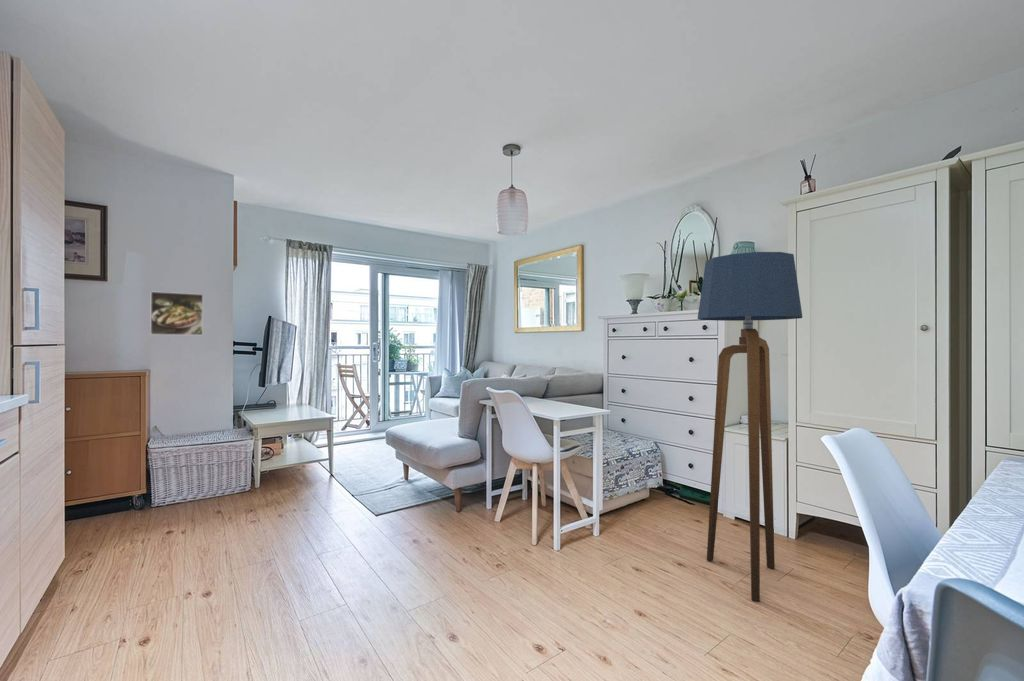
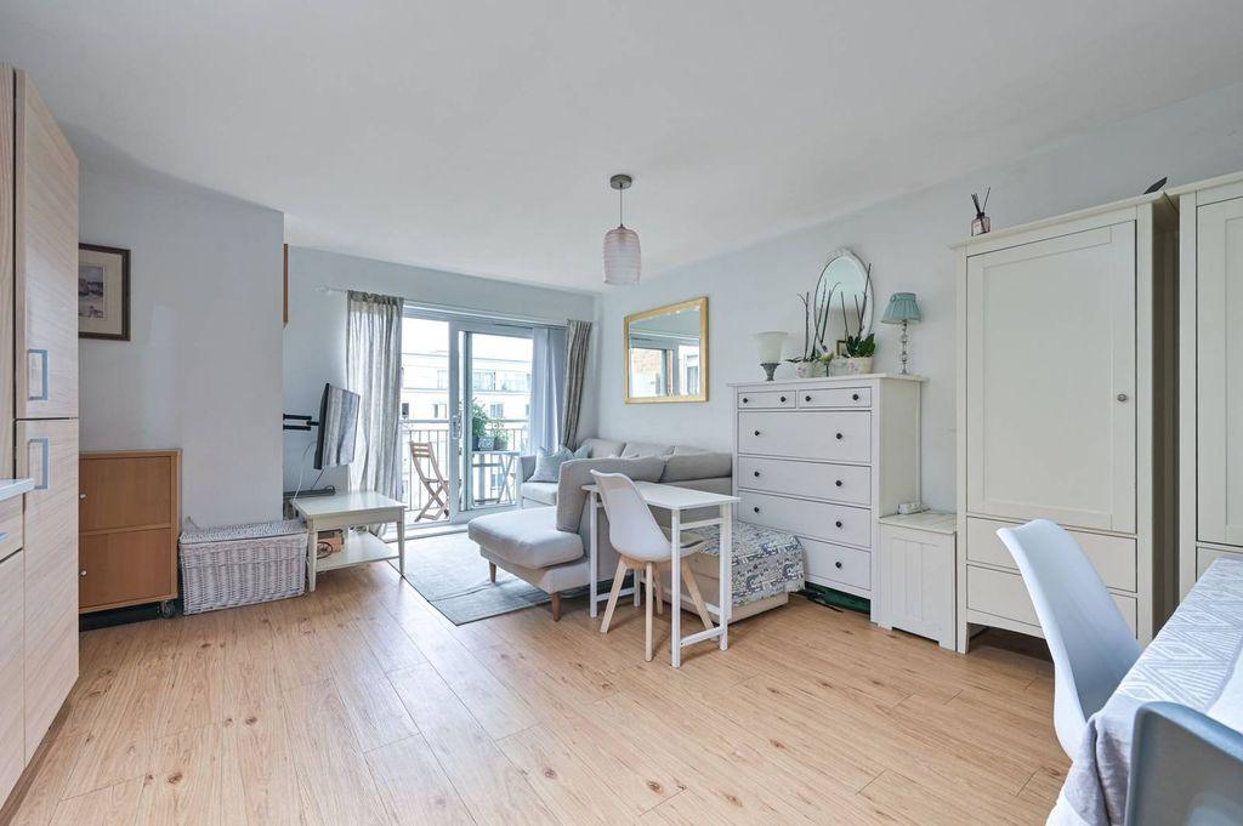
- floor lamp (748, 419)
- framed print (177, 314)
